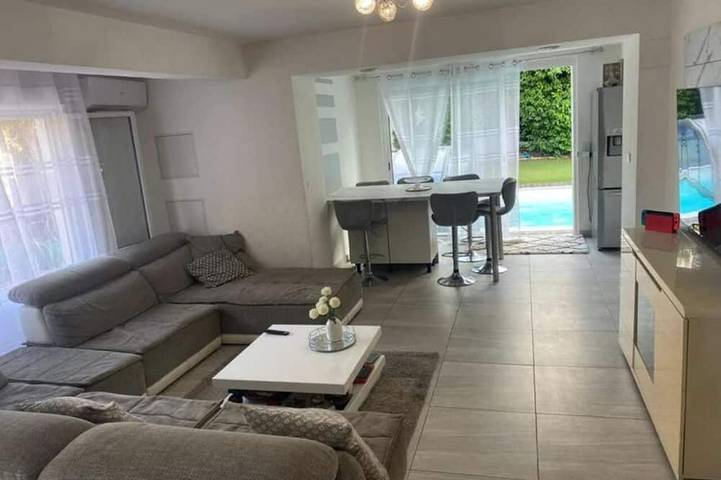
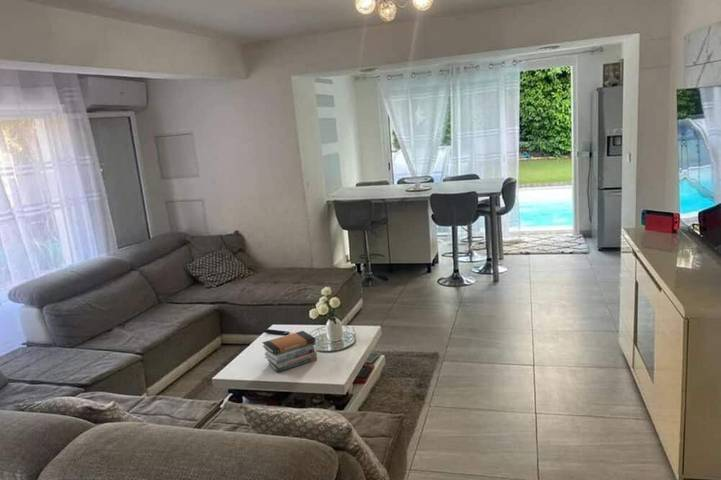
+ book stack (290, 351)
